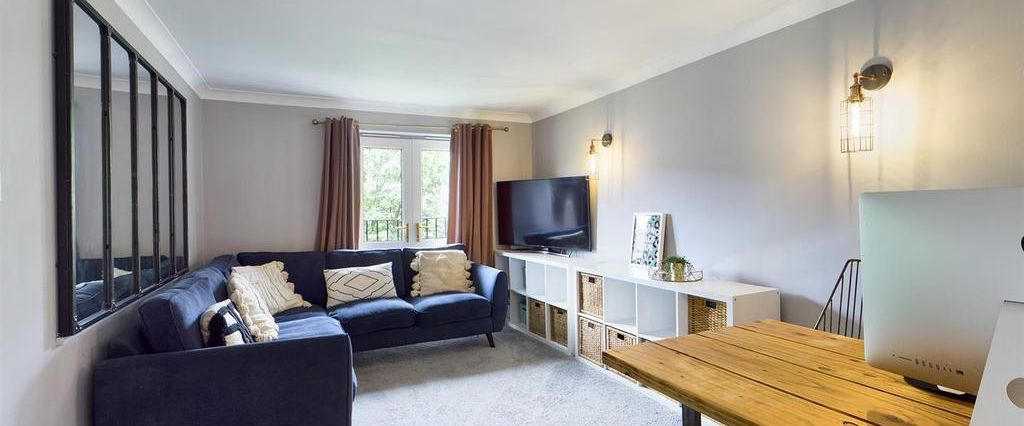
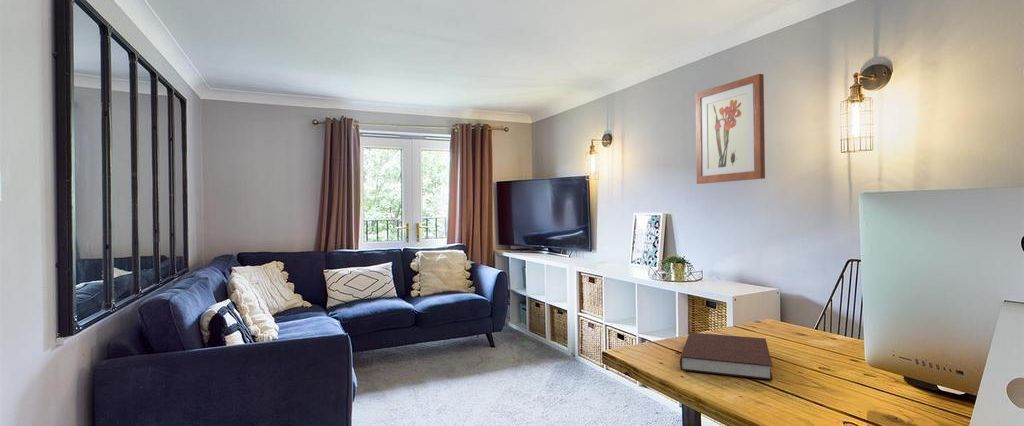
+ wall art (727, 132)
+ notebook (725, 353)
